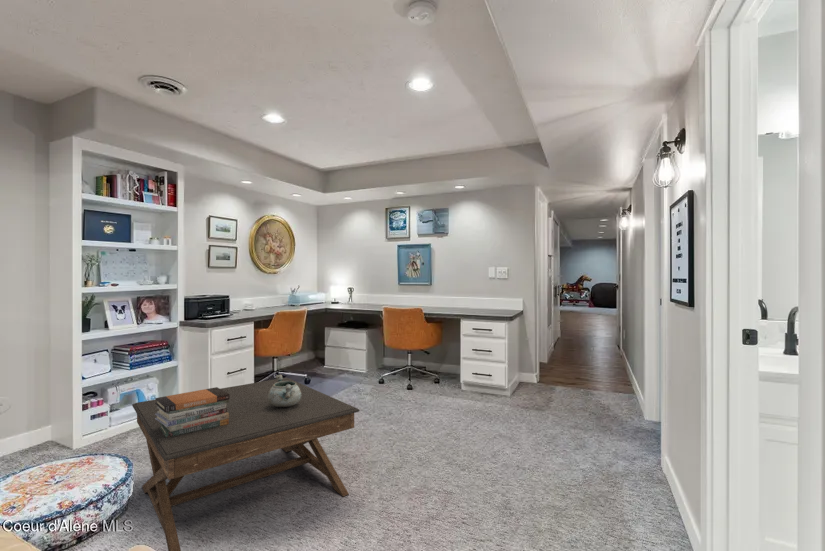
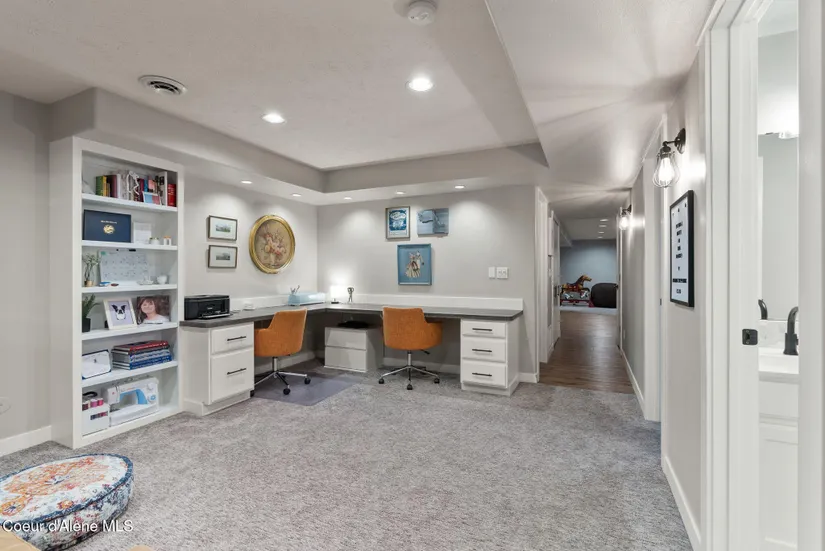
- book stack (192, 410)
- decorative bowl (285, 391)
- coffee table (243, 447)
